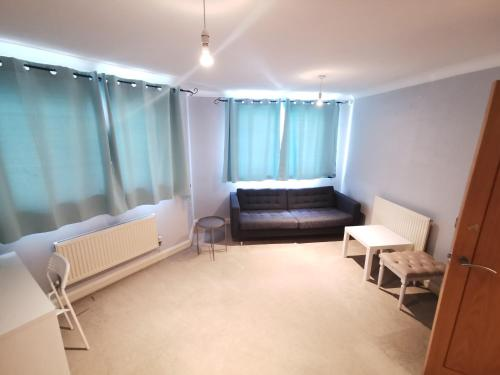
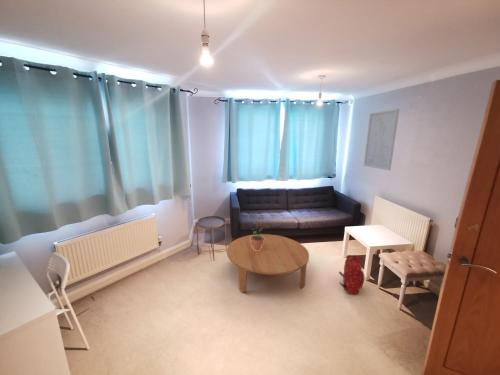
+ potted plant (259, 231)
+ coffee table (266, 261)
+ backpack (350, 271)
+ wall art (379, 140)
